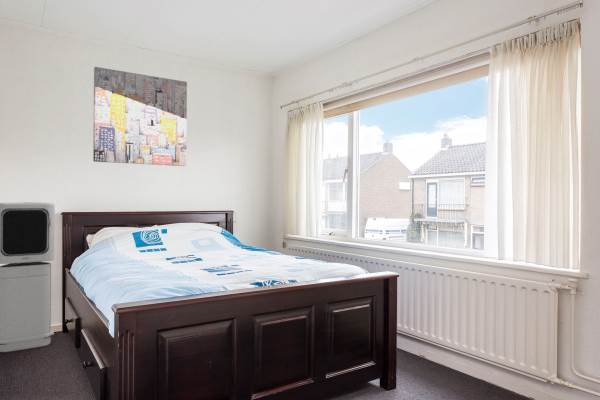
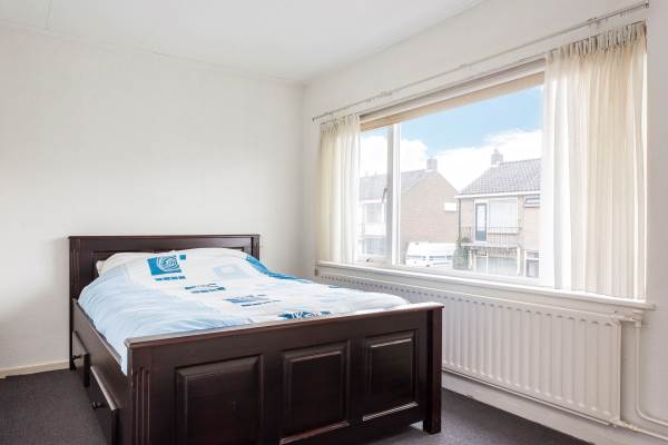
- air purifier (25, 272)
- wall art (142, 119)
